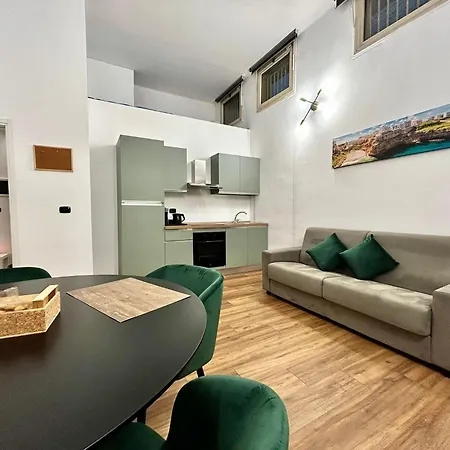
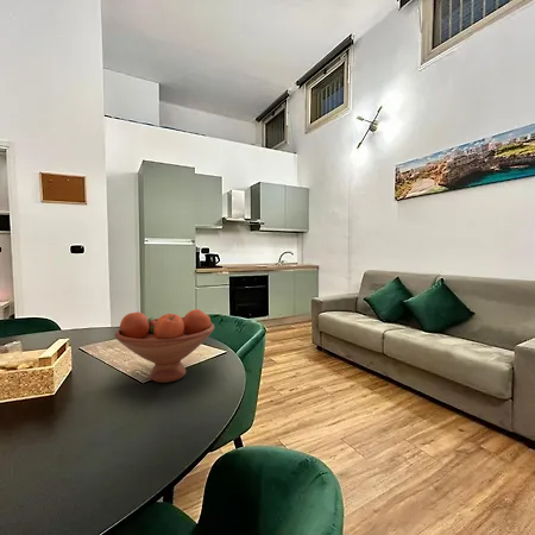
+ fruit bowl (166, 341)
